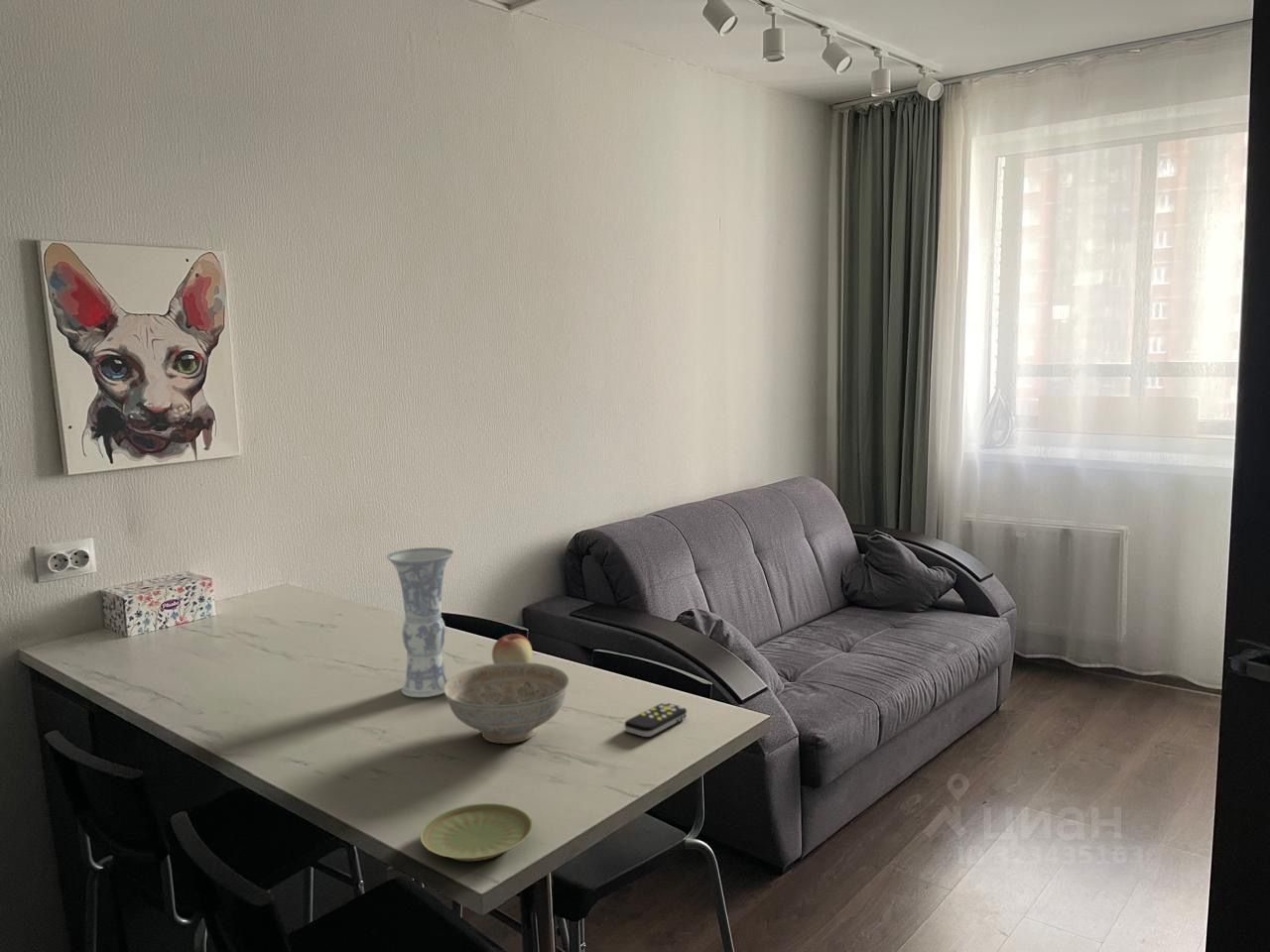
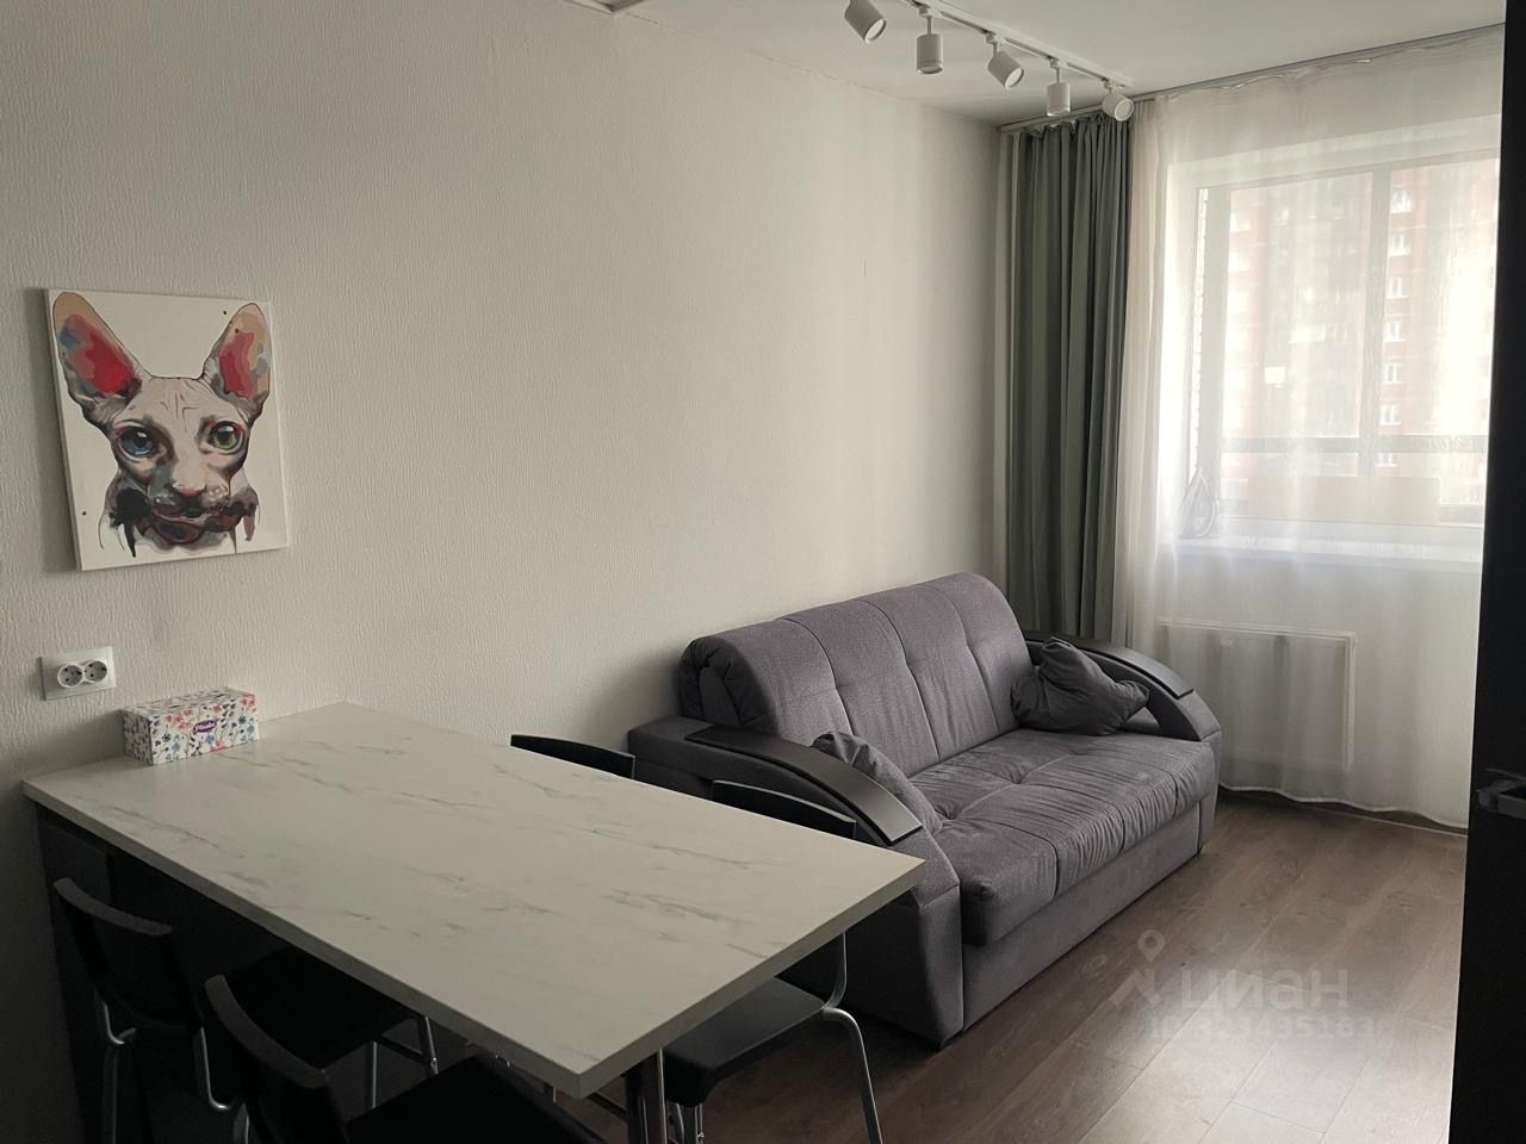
- vase (424, 622)
- fruit (513, 654)
- plate (477, 835)
- remote control (656, 718)
- decorative bowl (508, 707)
